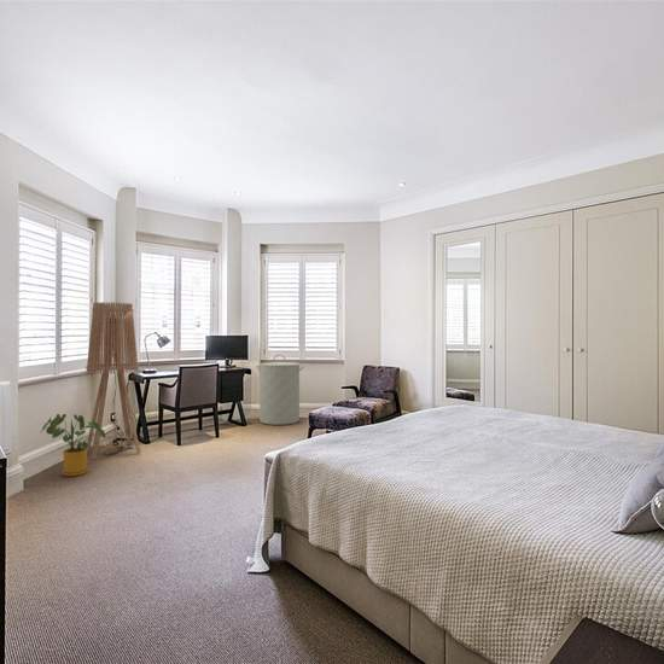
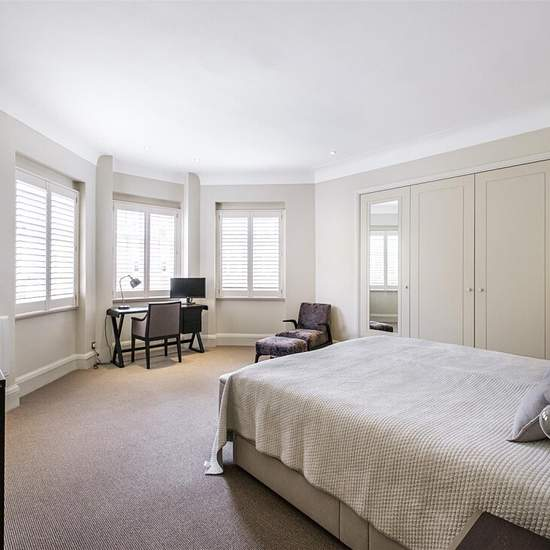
- laundry hamper (279, 388)
- house plant (72, 444)
- floor lamp (115, 377)
